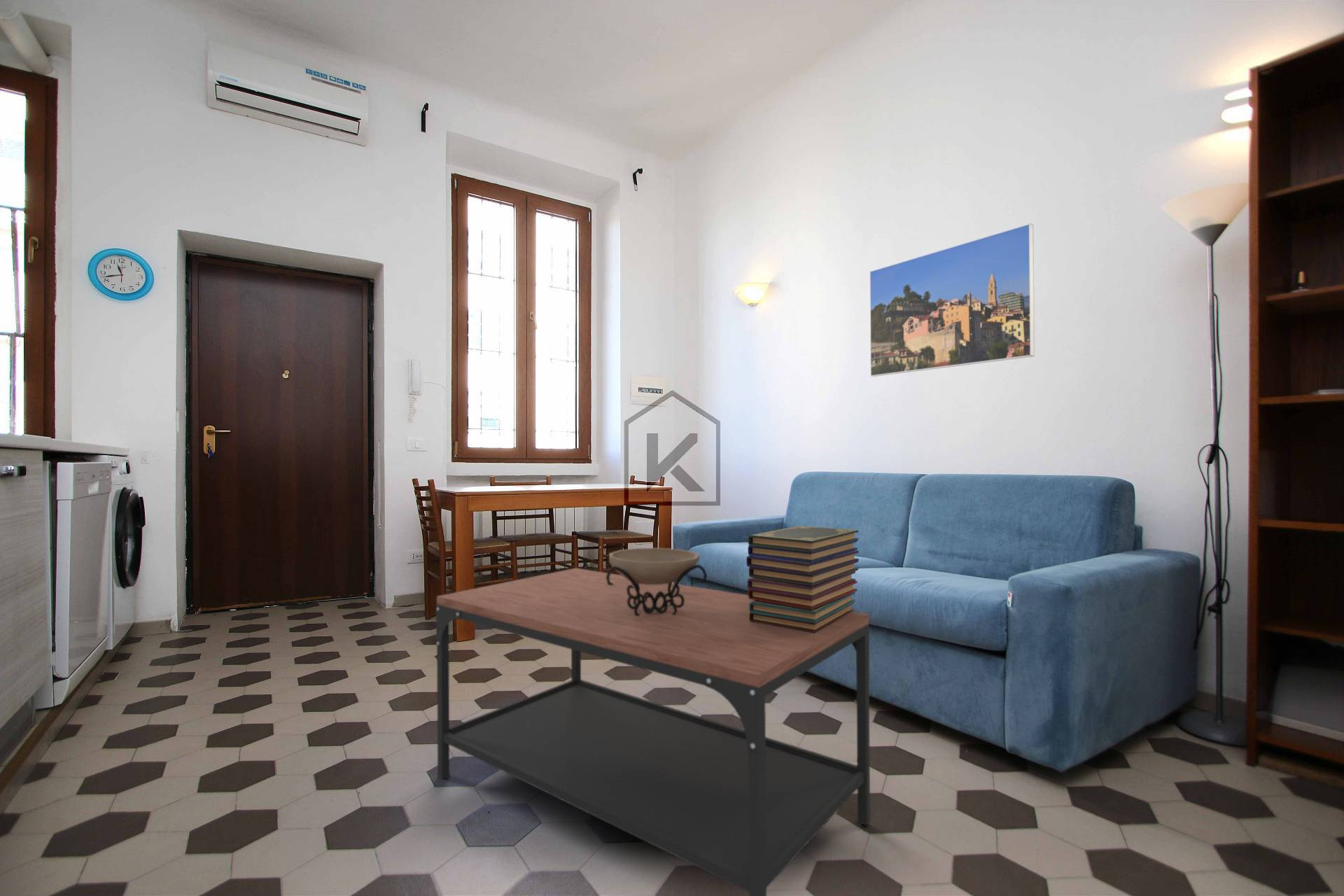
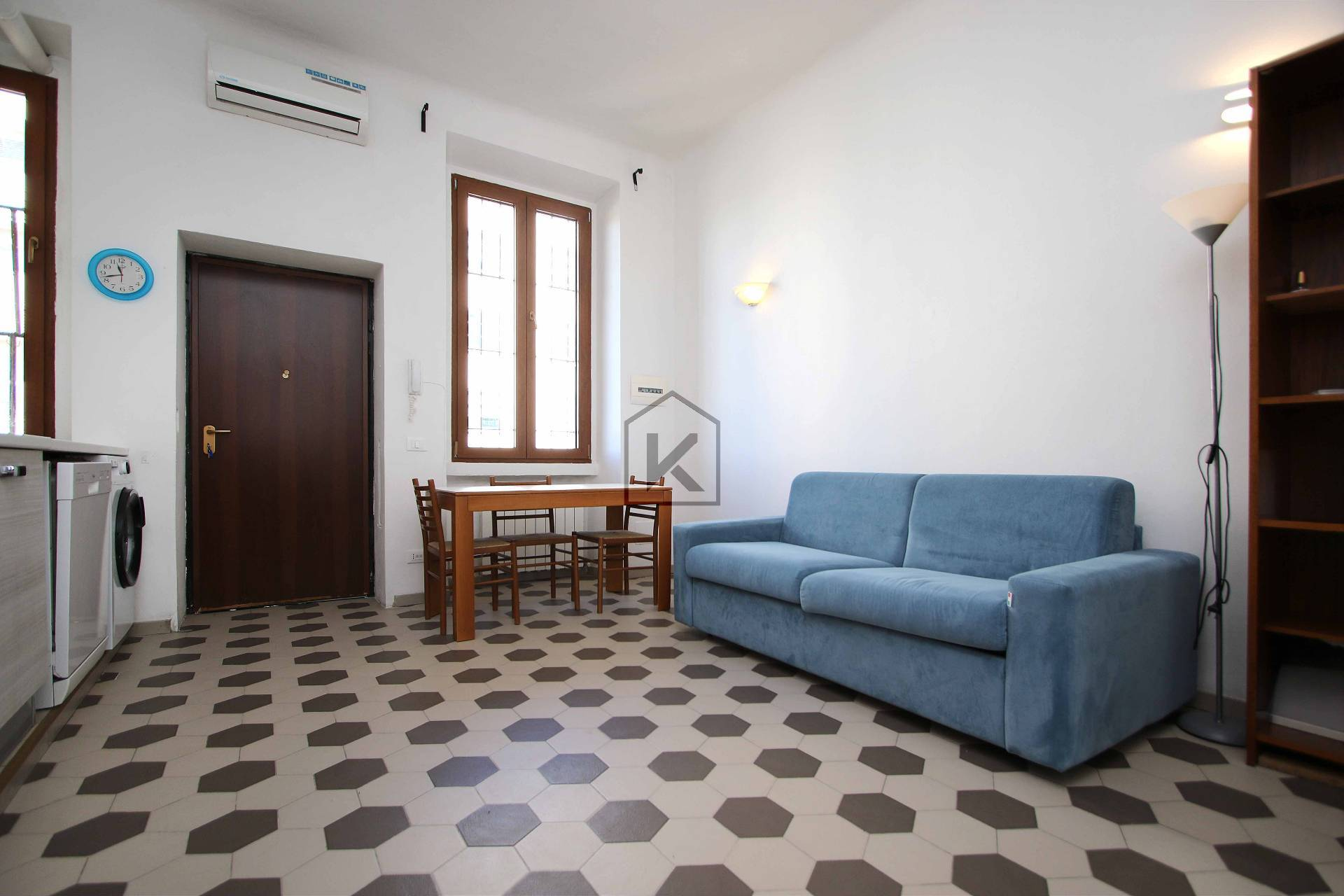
- coffee table (638, 701)
- decorative bowl (654, 582)
- book stack (804, 574)
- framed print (942, 309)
